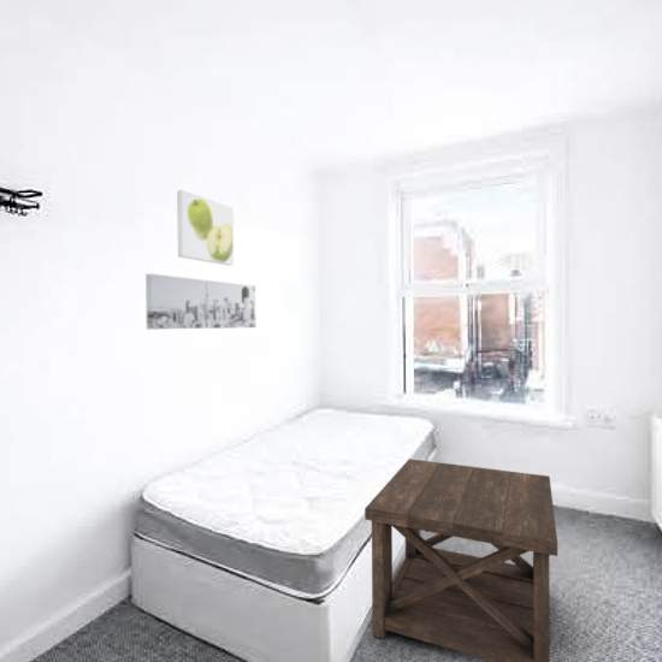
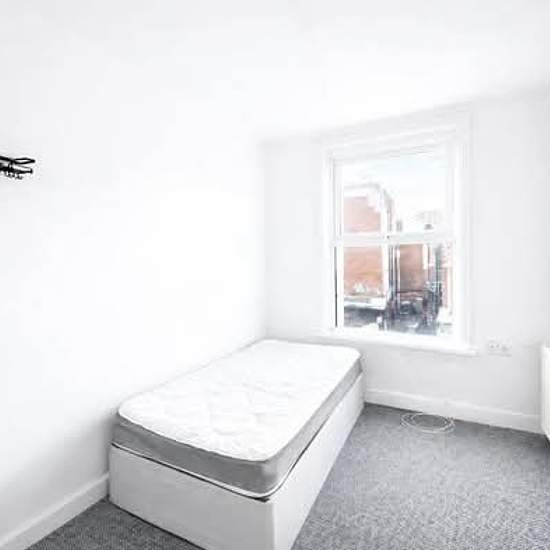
- wall art (208, 305)
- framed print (207, 230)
- side table (463, 554)
